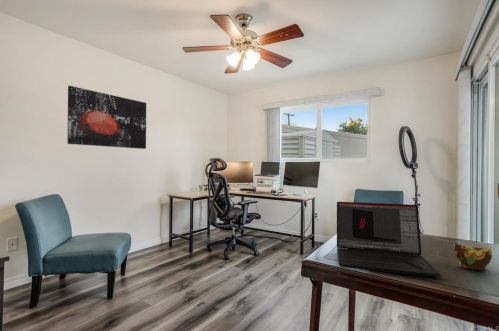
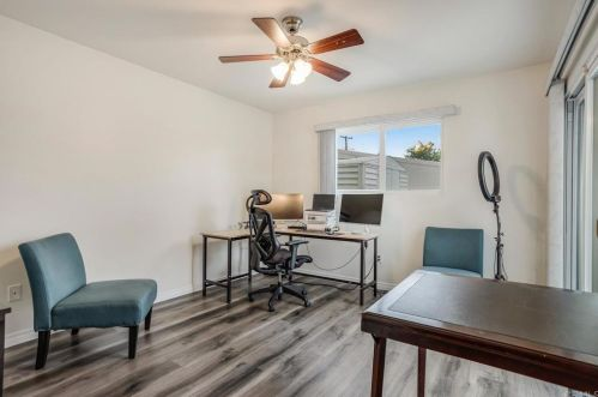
- laptop (380, 233)
- cup (470, 254)
- wall art (111, 121)
